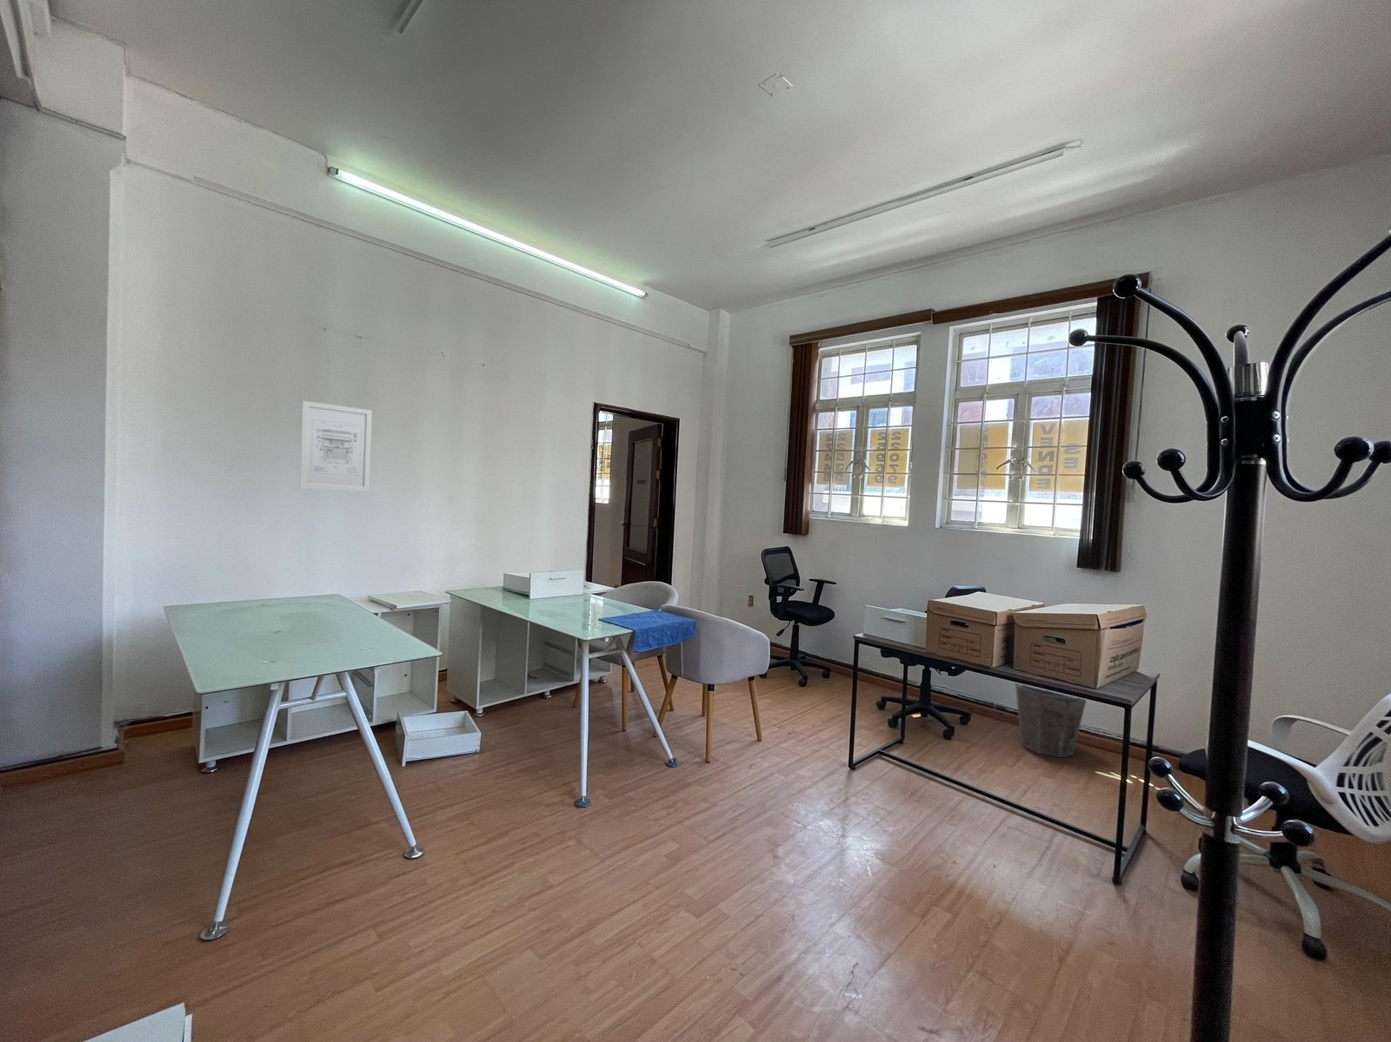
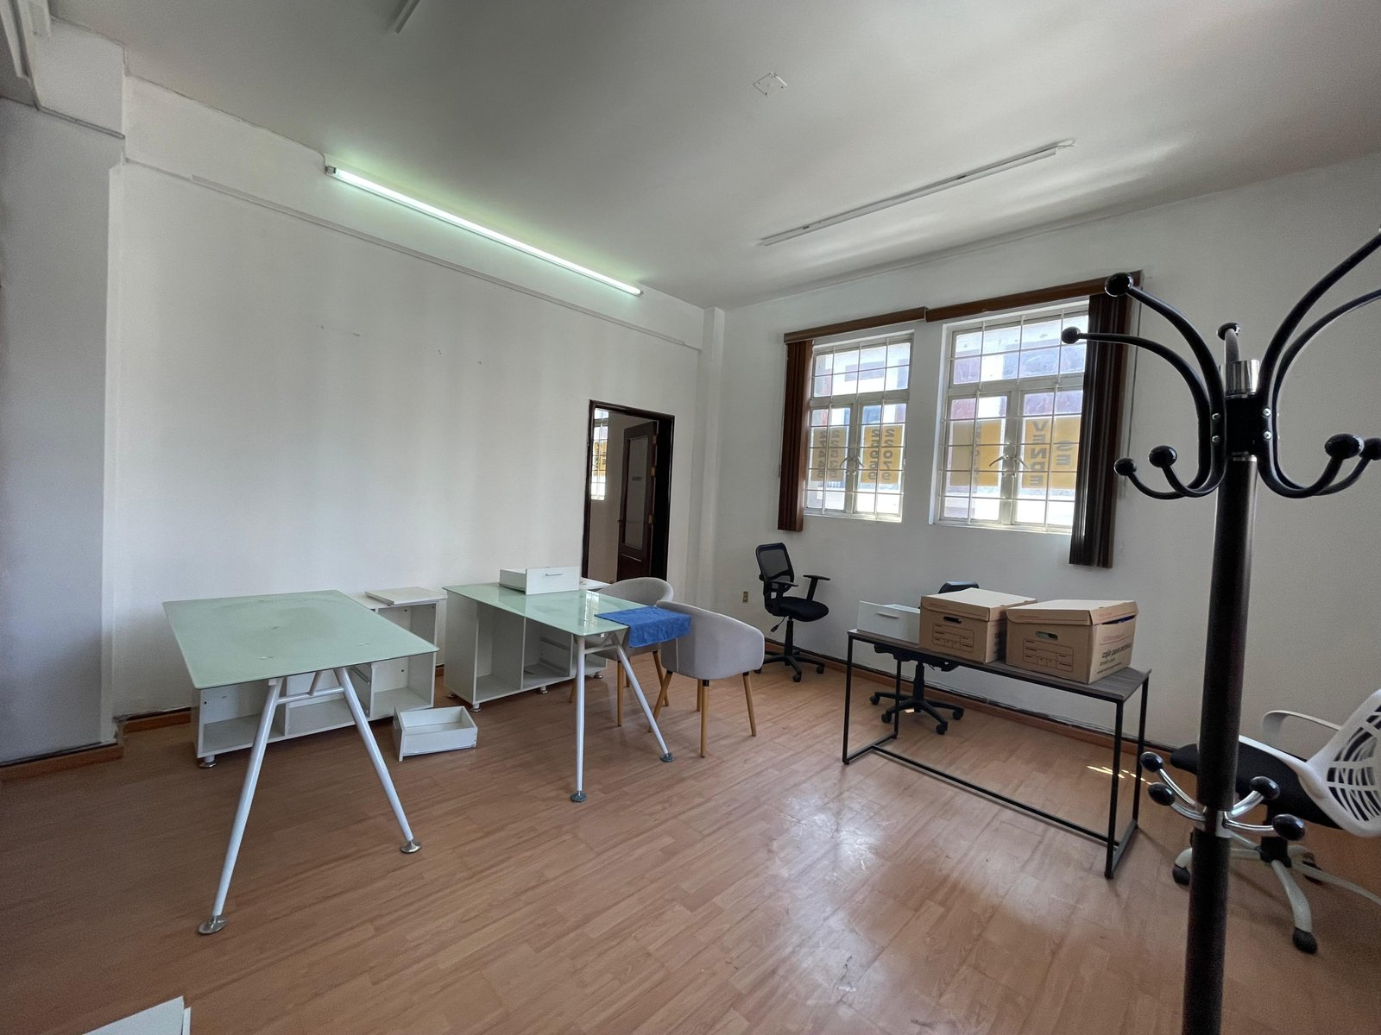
- waste bin (1047, 718)
- wall art (336, 448)
